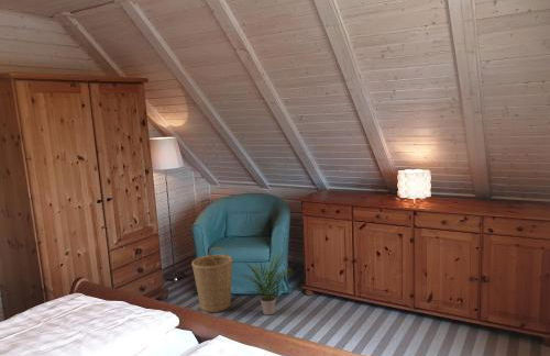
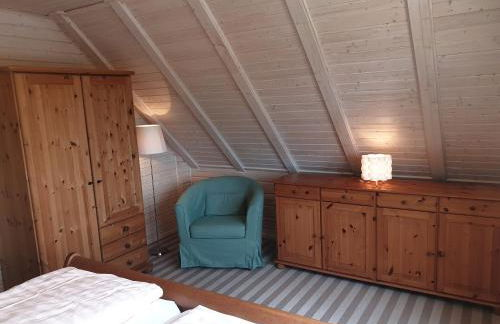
- potted plant (266, 283)
- basket (213, 278)
